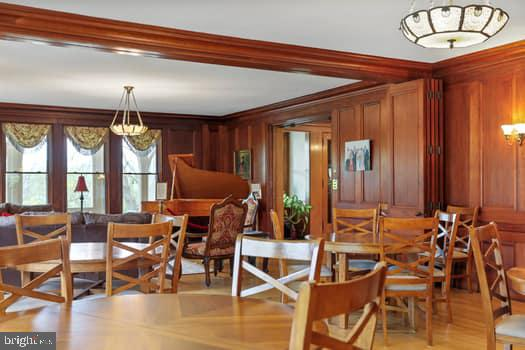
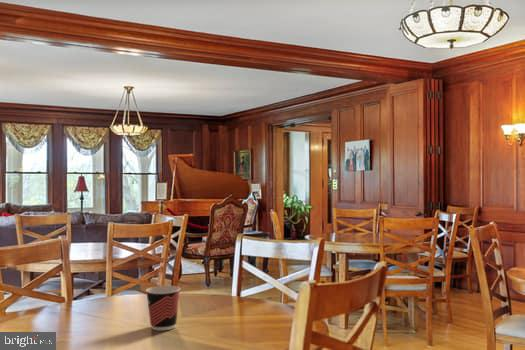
+ cup (163, 308)
